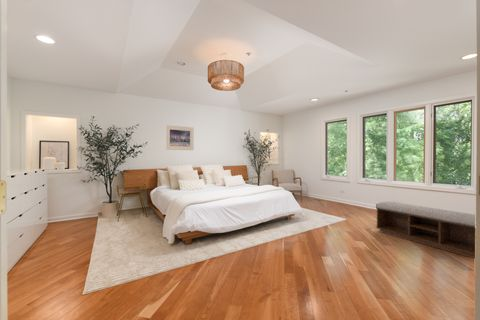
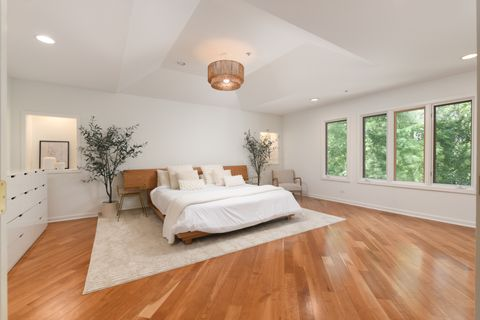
- bench (428, 225)
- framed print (180, 138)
